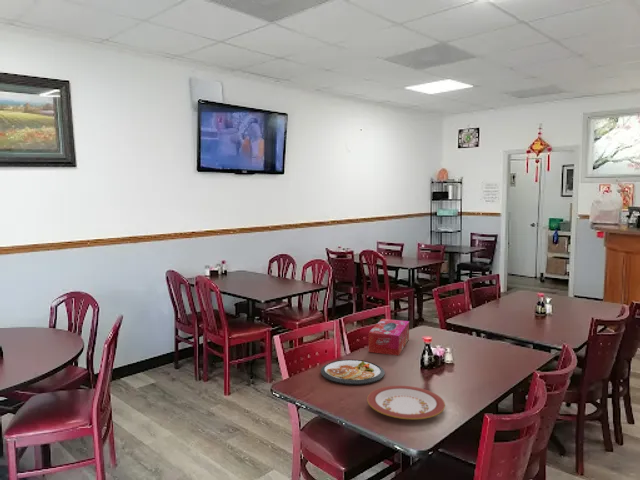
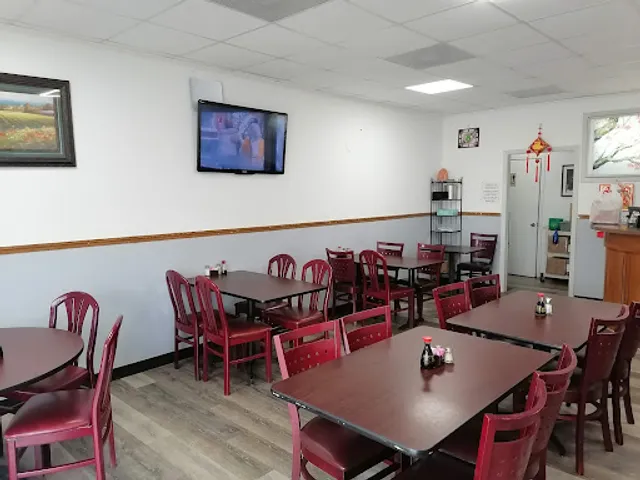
- tissue box (389, 336)
- plate (405, 403)
- dish (352, 369)
